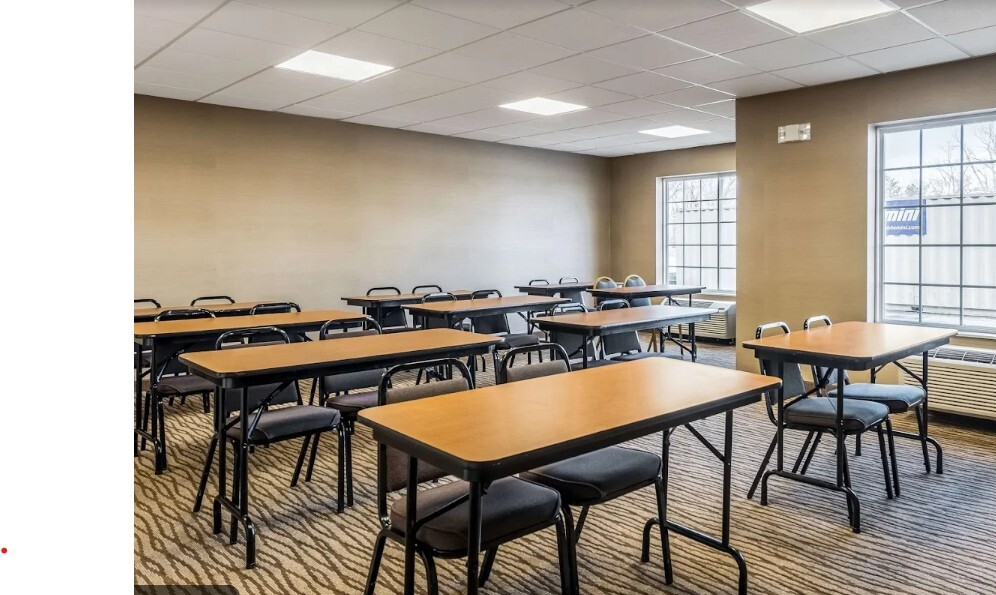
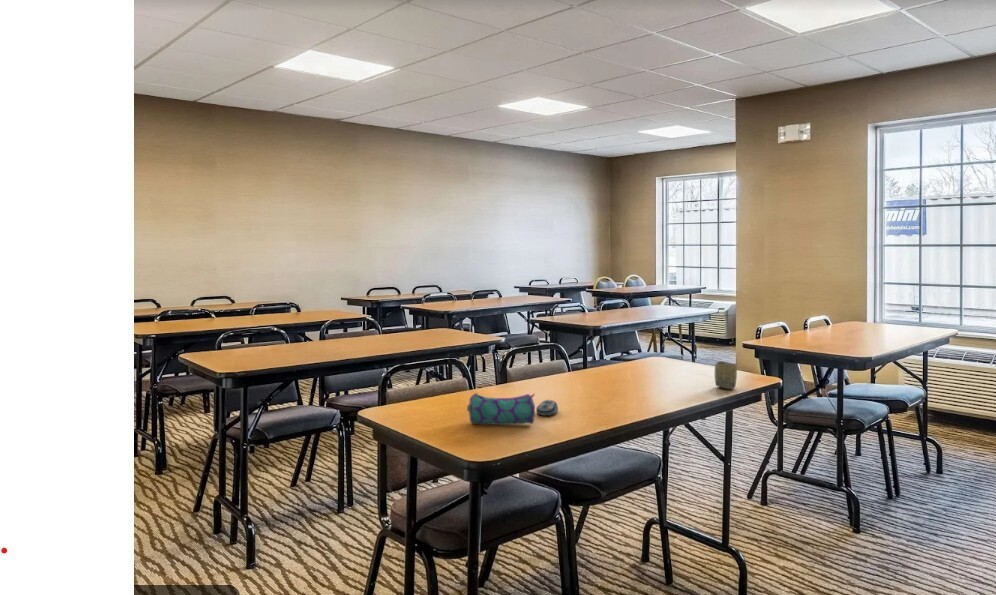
+ cup (725, 375)
+ computer mouse (547, 406)
+ pencil case (501, 408)
